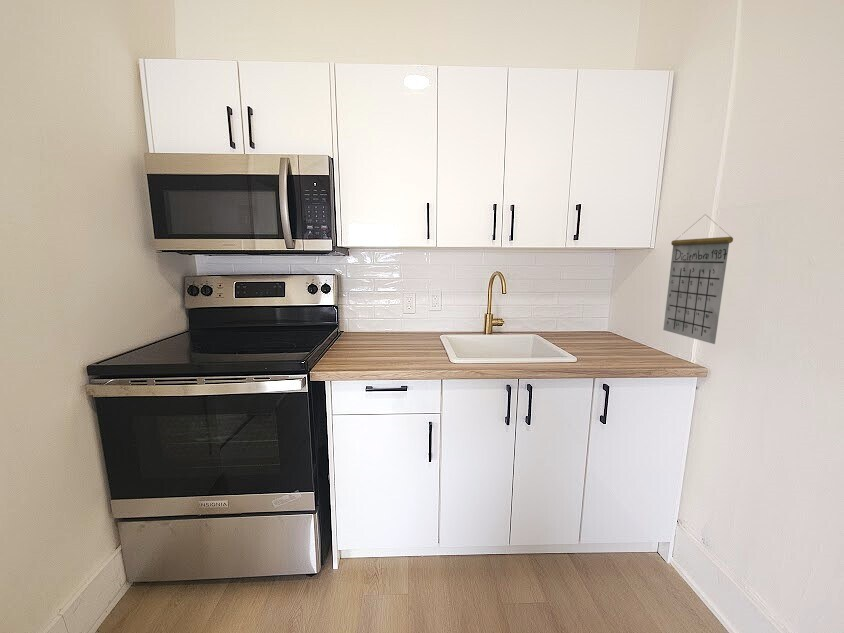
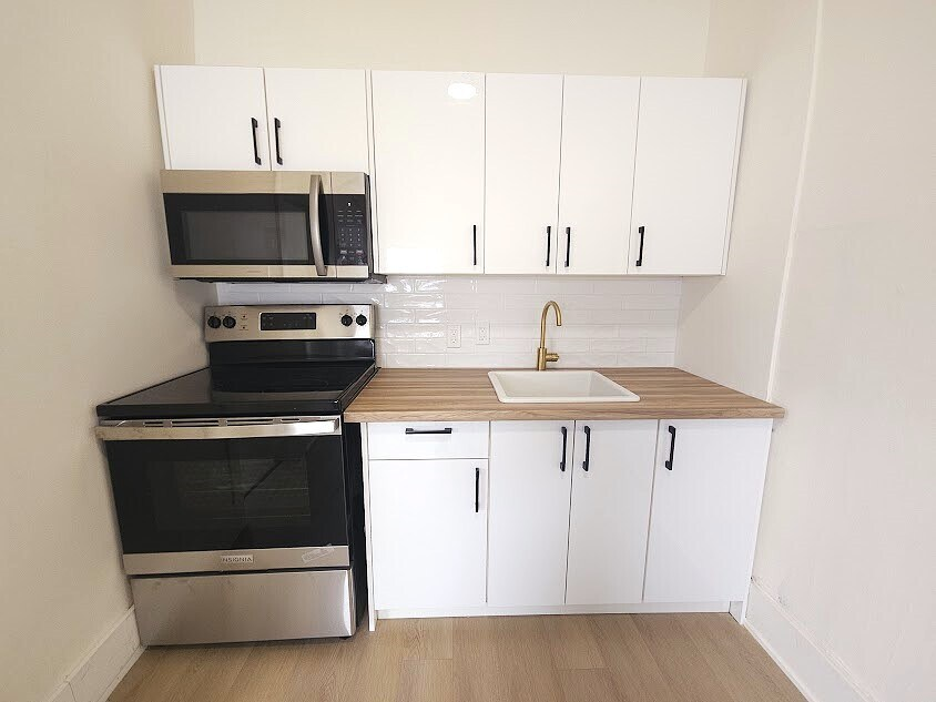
- calendar (694, 276)
